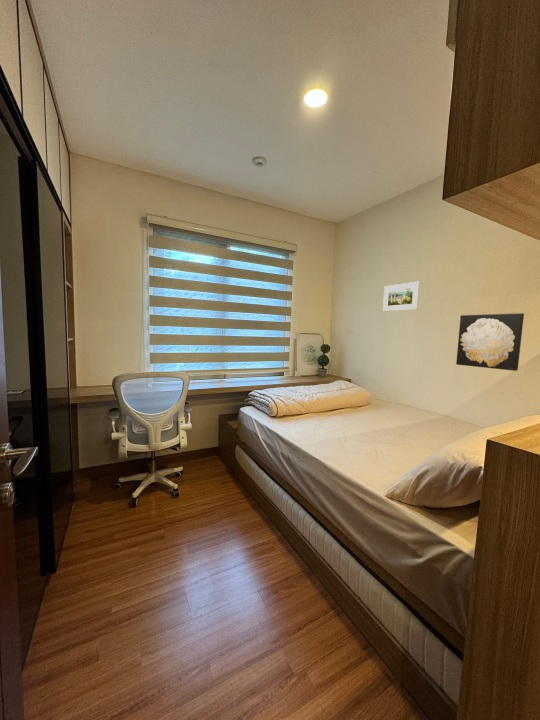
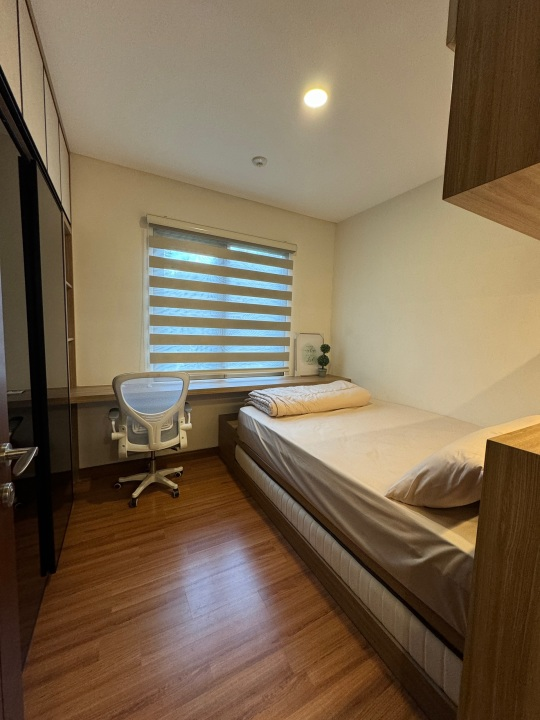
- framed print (400, 297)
- wall art (487, 341)
